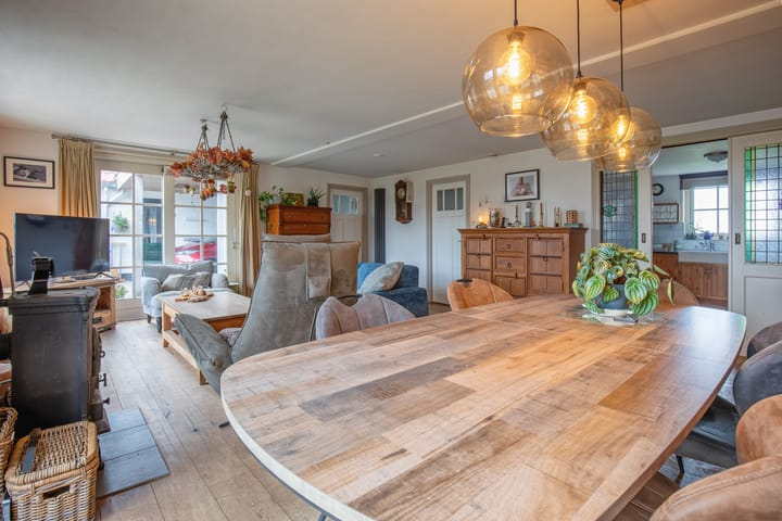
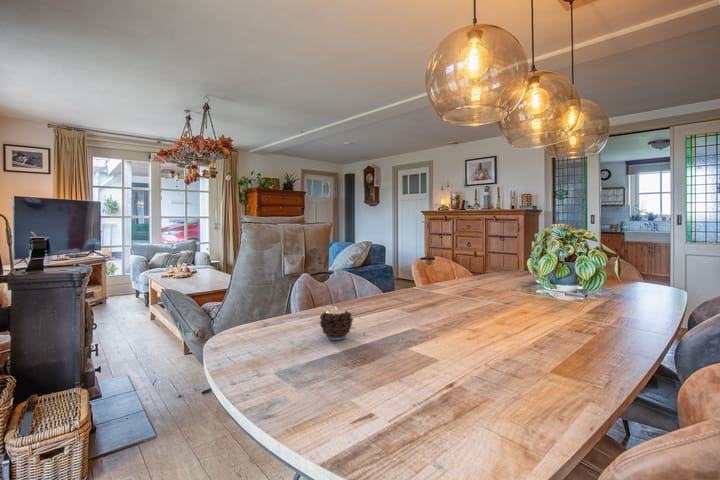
+ candle (336, 321)
